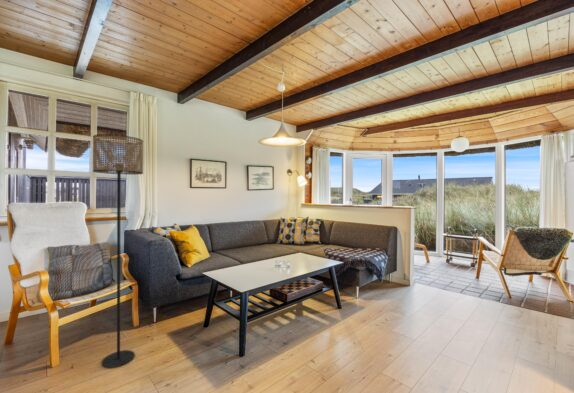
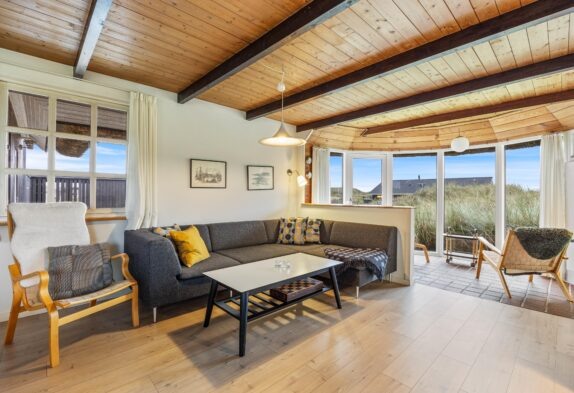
- floor lamp (118, 249)
